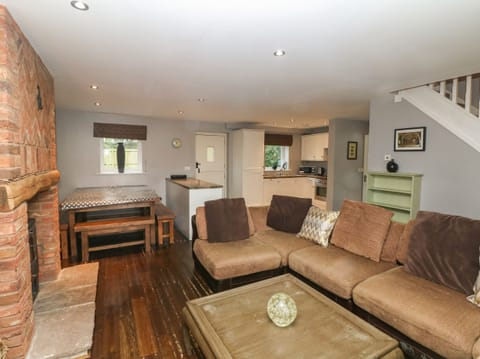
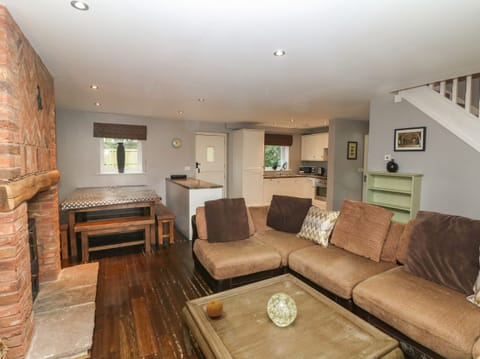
+ fruit (214, 308)
